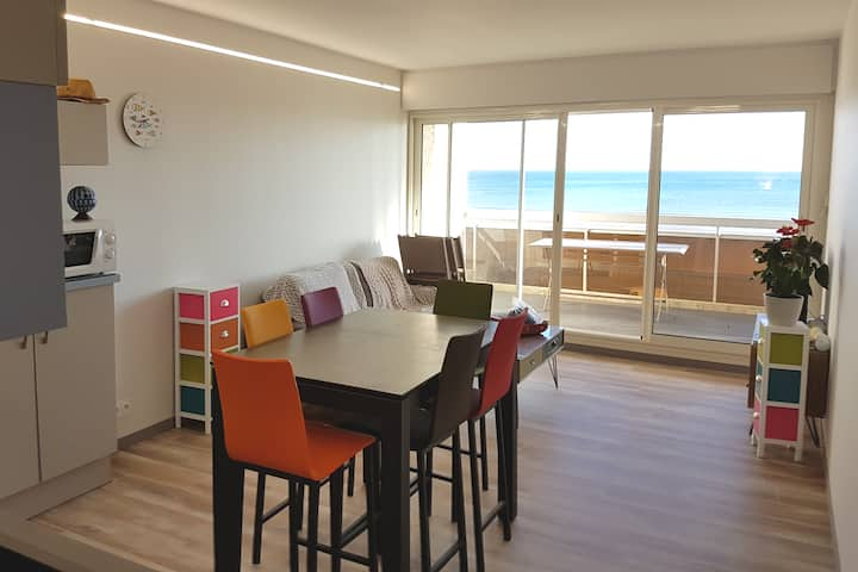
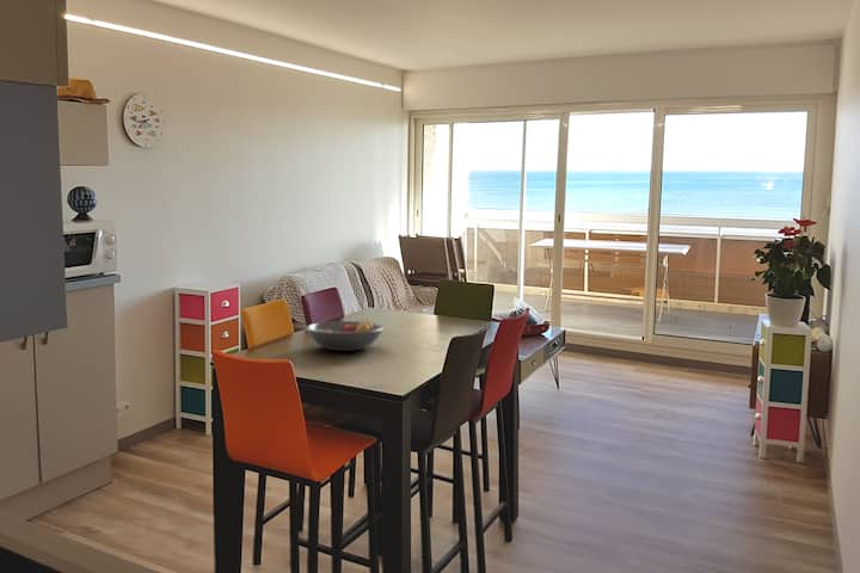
+ fruit bowl (344, 334)
